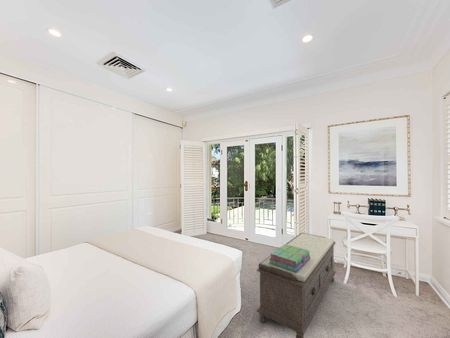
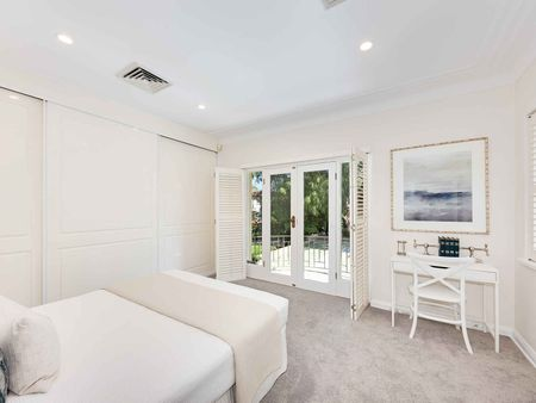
- stack of books (290, 256)
- bench (302, 273)
